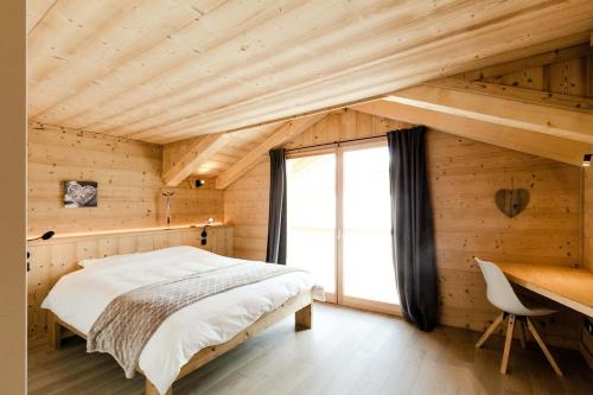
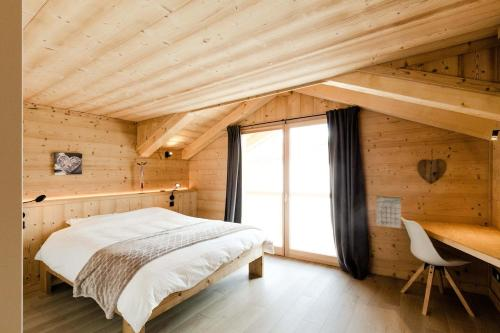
+ calendar (388, 207)
